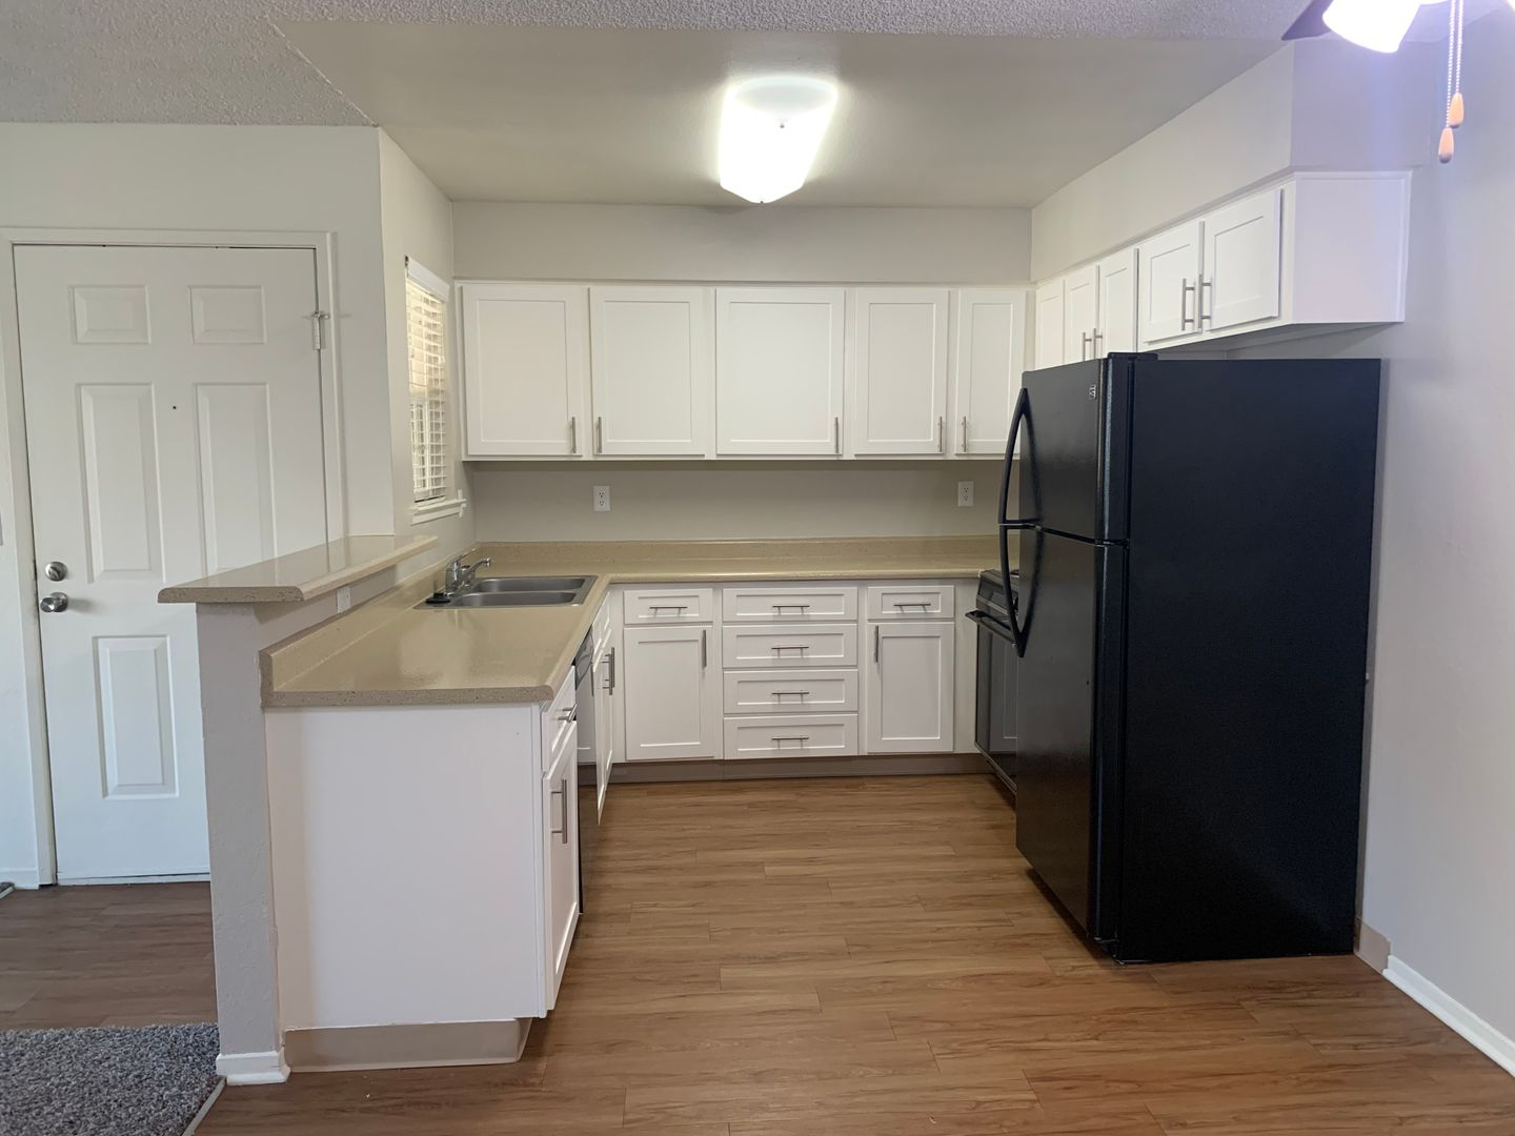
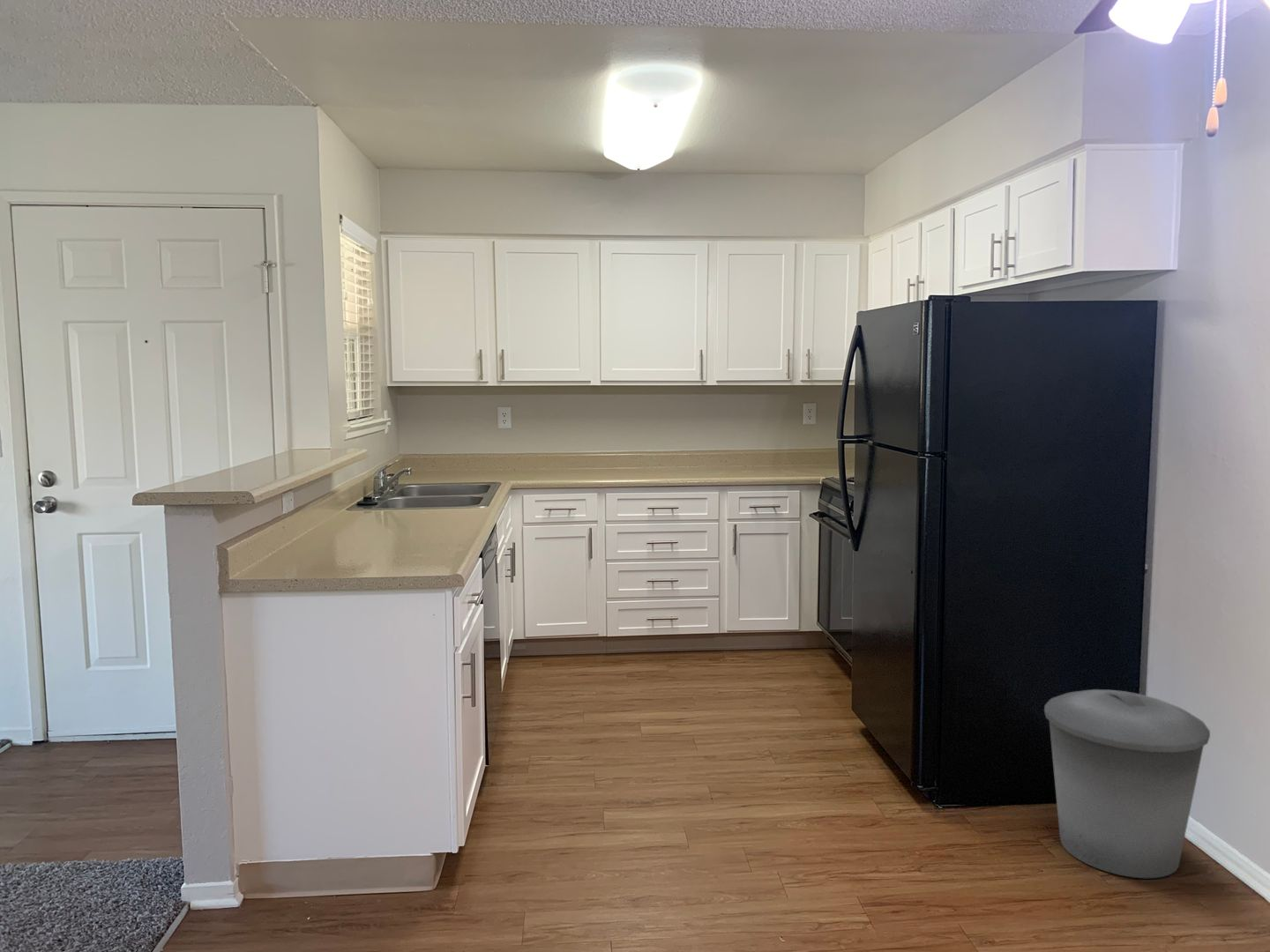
+ trash can (1121, 772)
